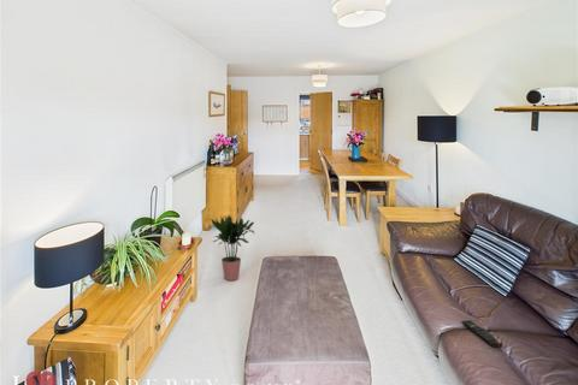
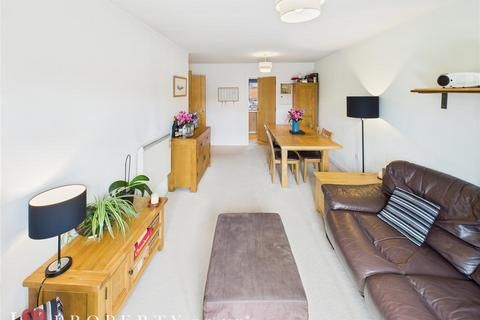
- remote control (480, 332)
- potted plant (236, 245)
